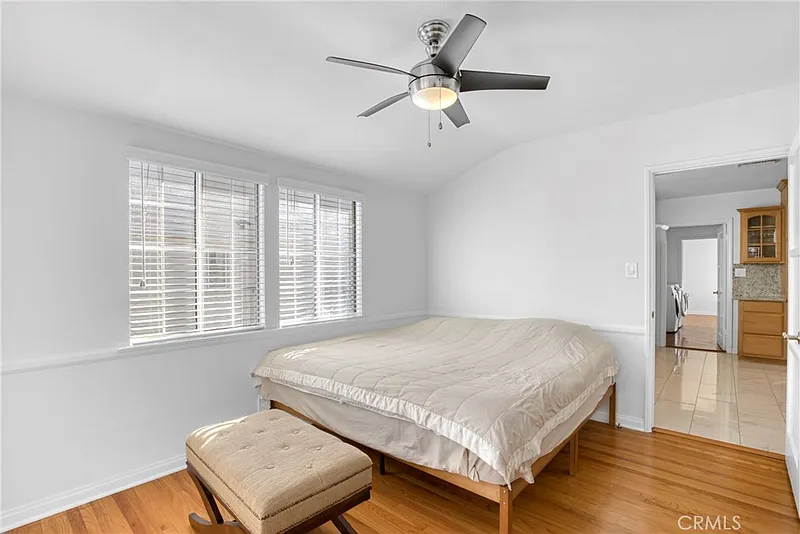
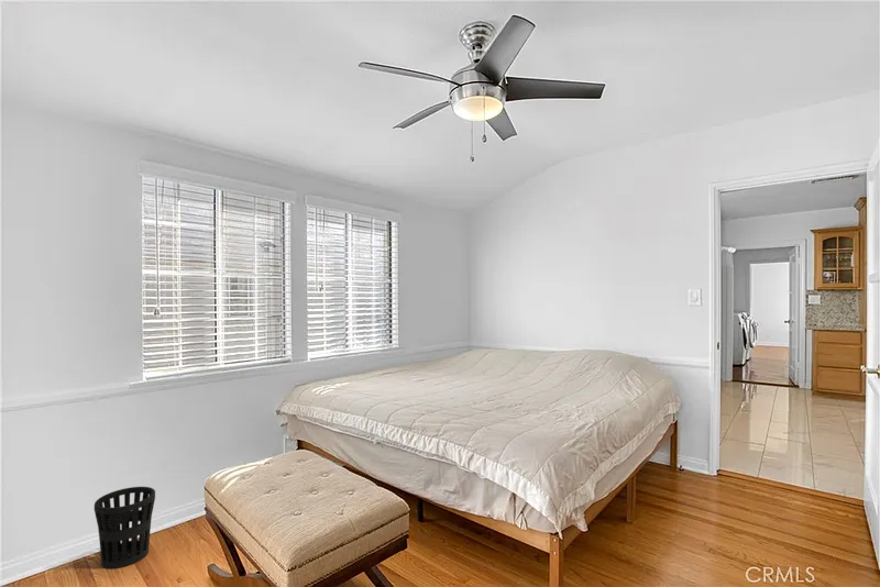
+ wastebasket (125, 527)
